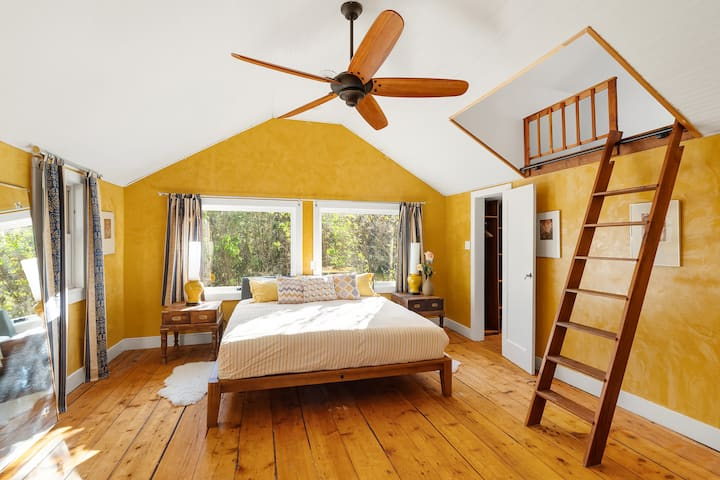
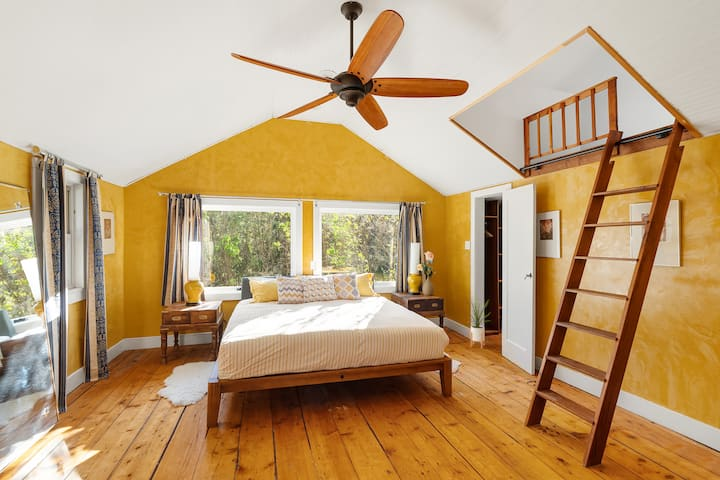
+ house plant (478, 320)
